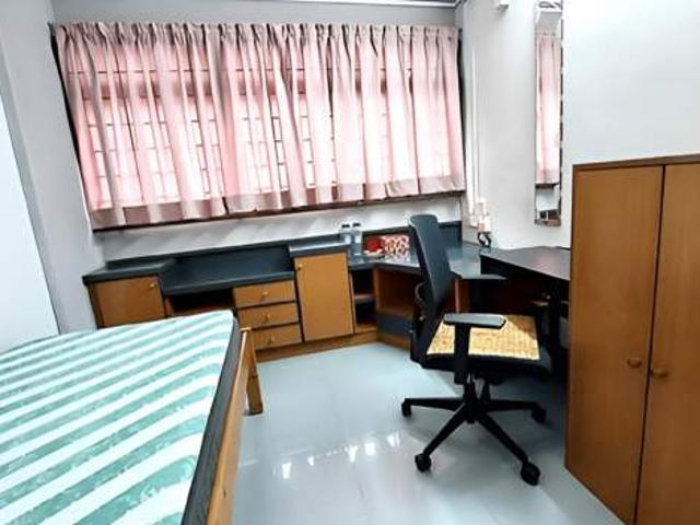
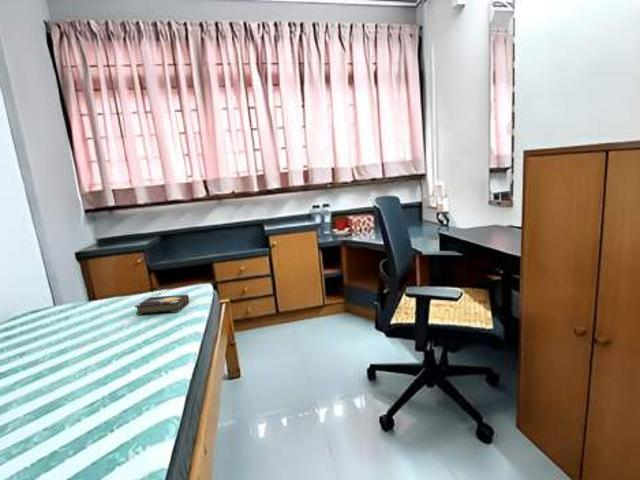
+ hardback book (162, 303)
